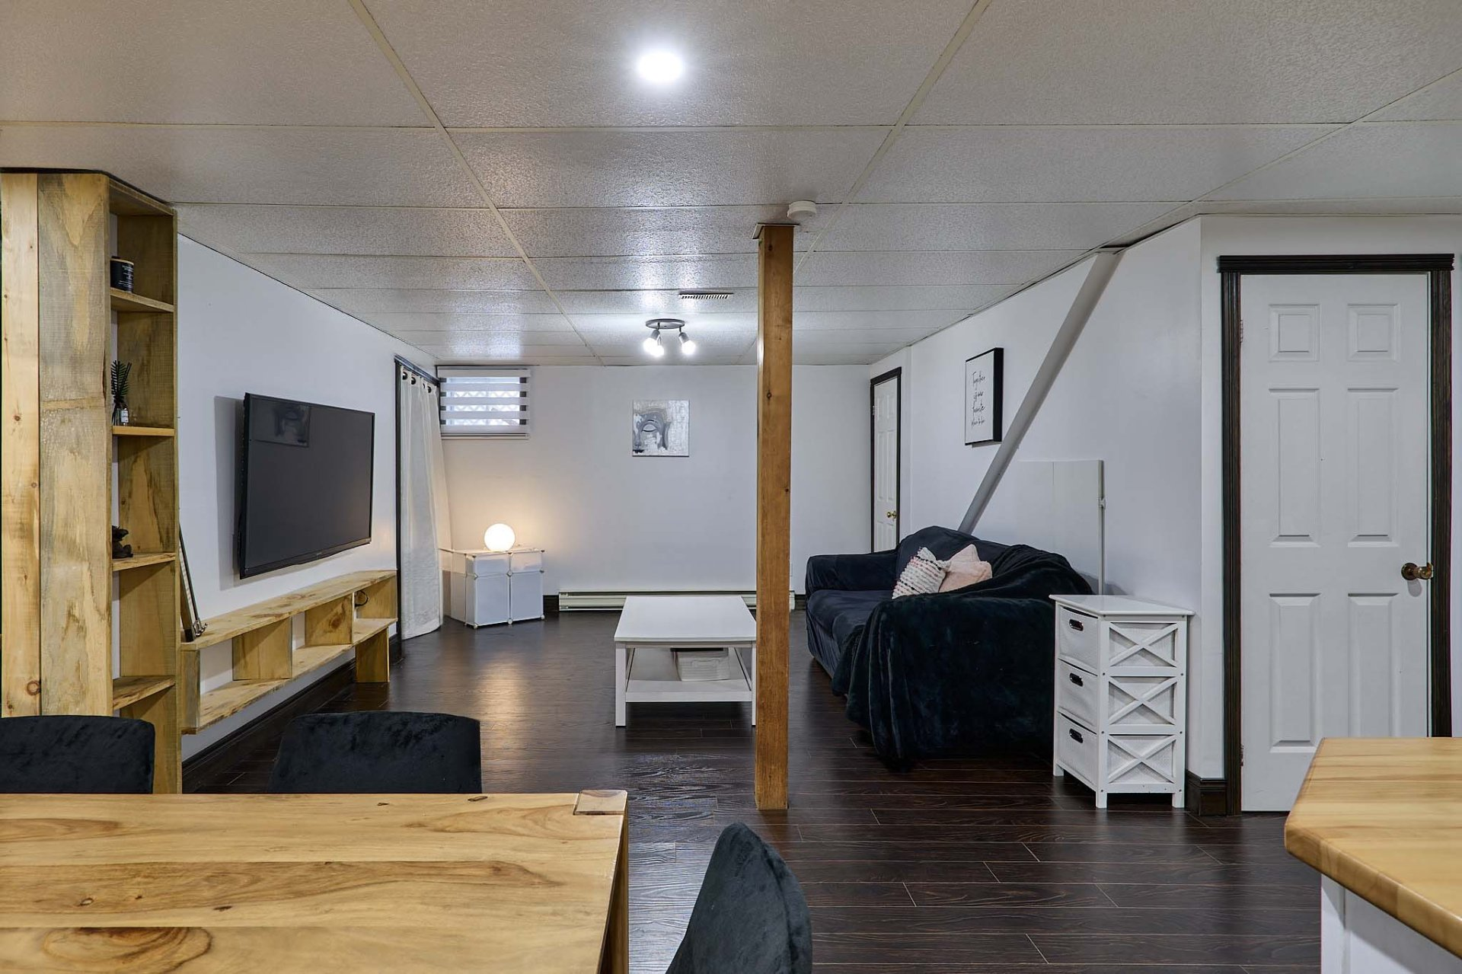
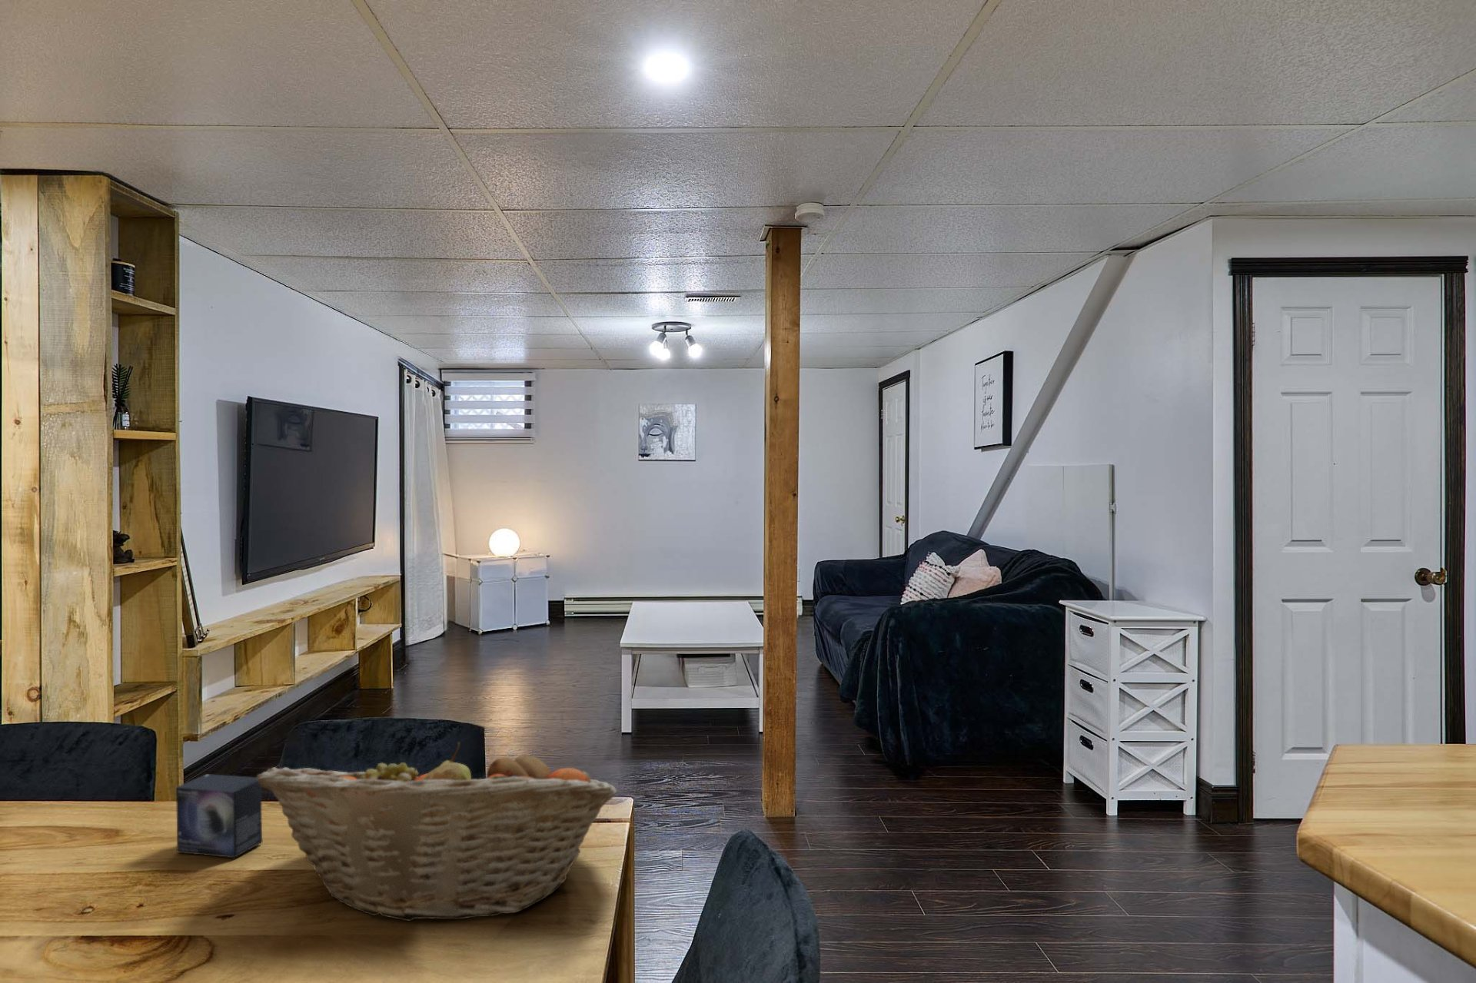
+ small box (219, 814)
+ fruit basket (443, 810)
